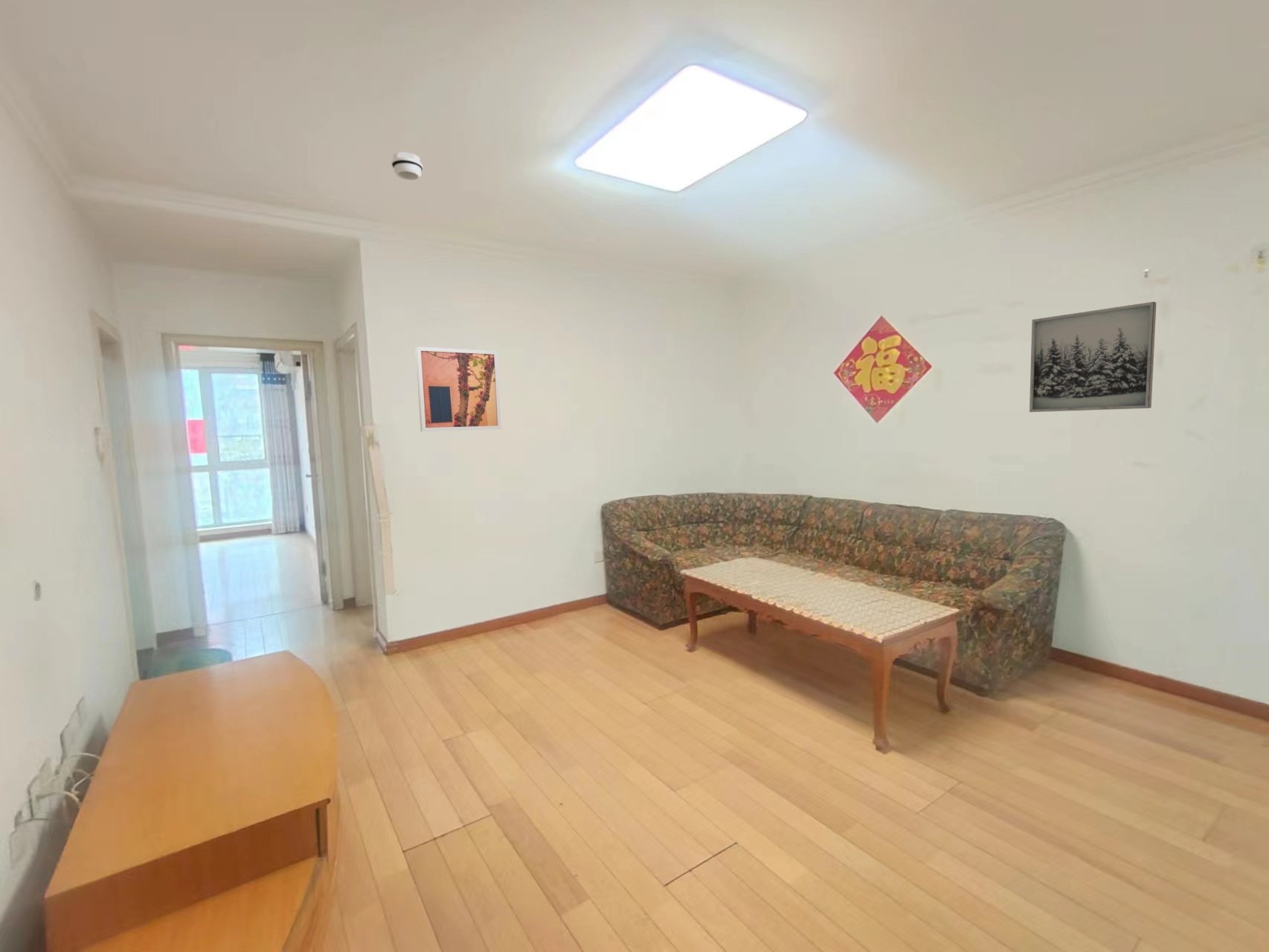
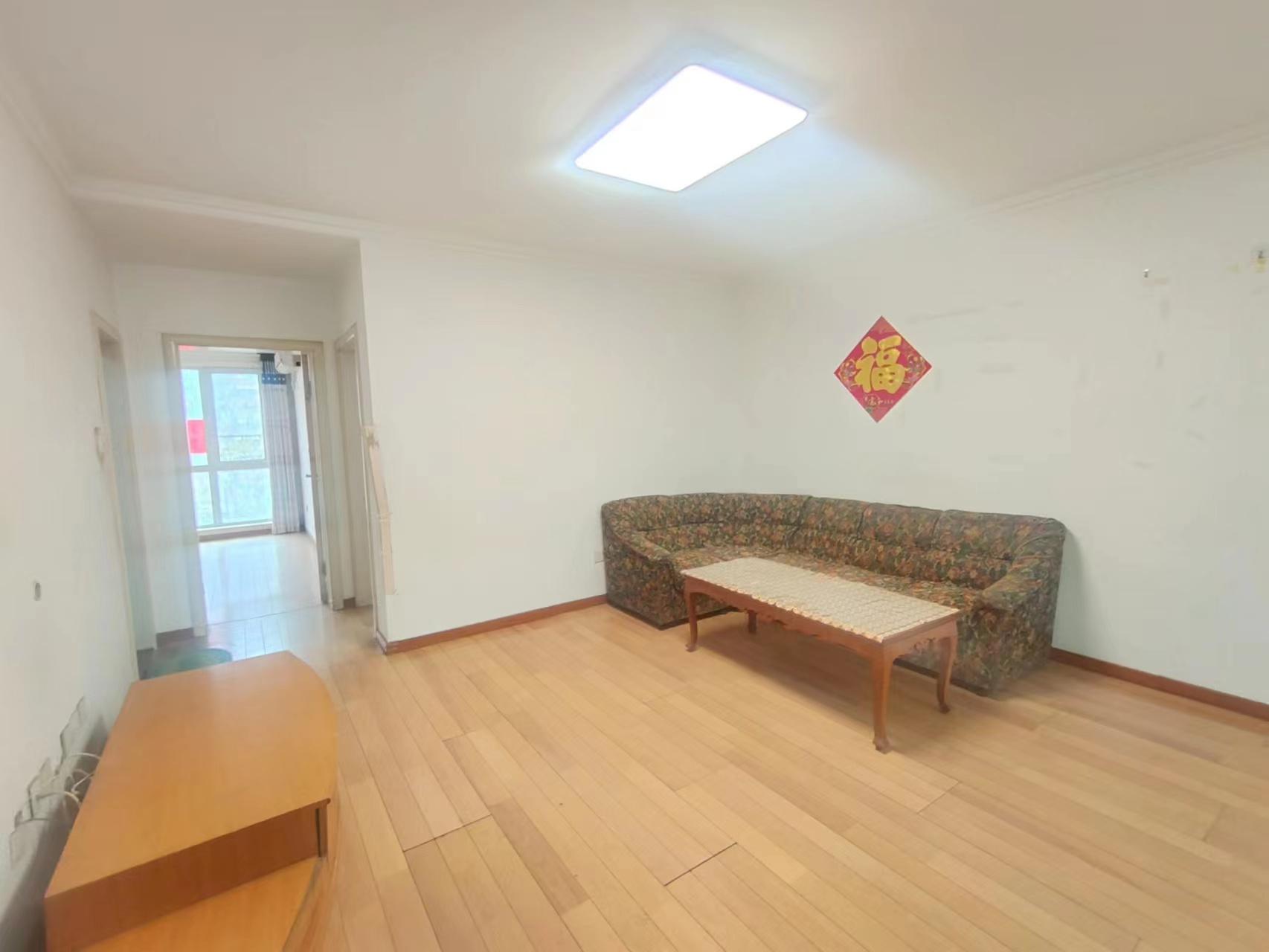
- wall art (460, 390)
- smoke detector (407, 167)
- wall art (1088, 361)
